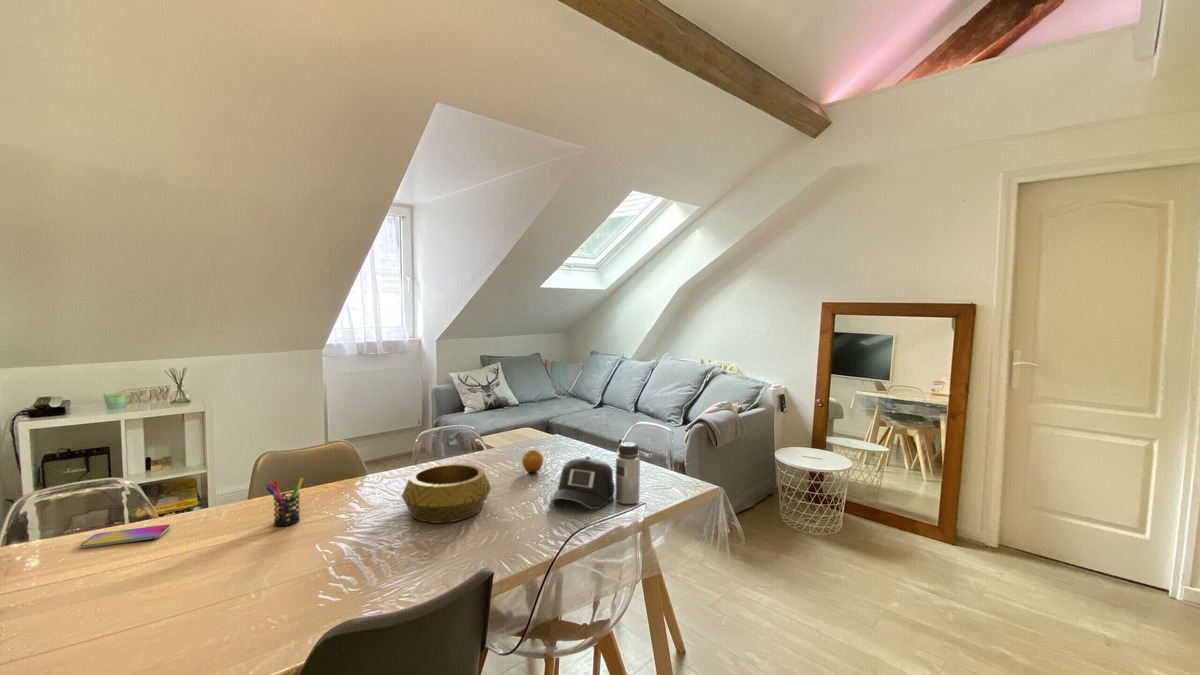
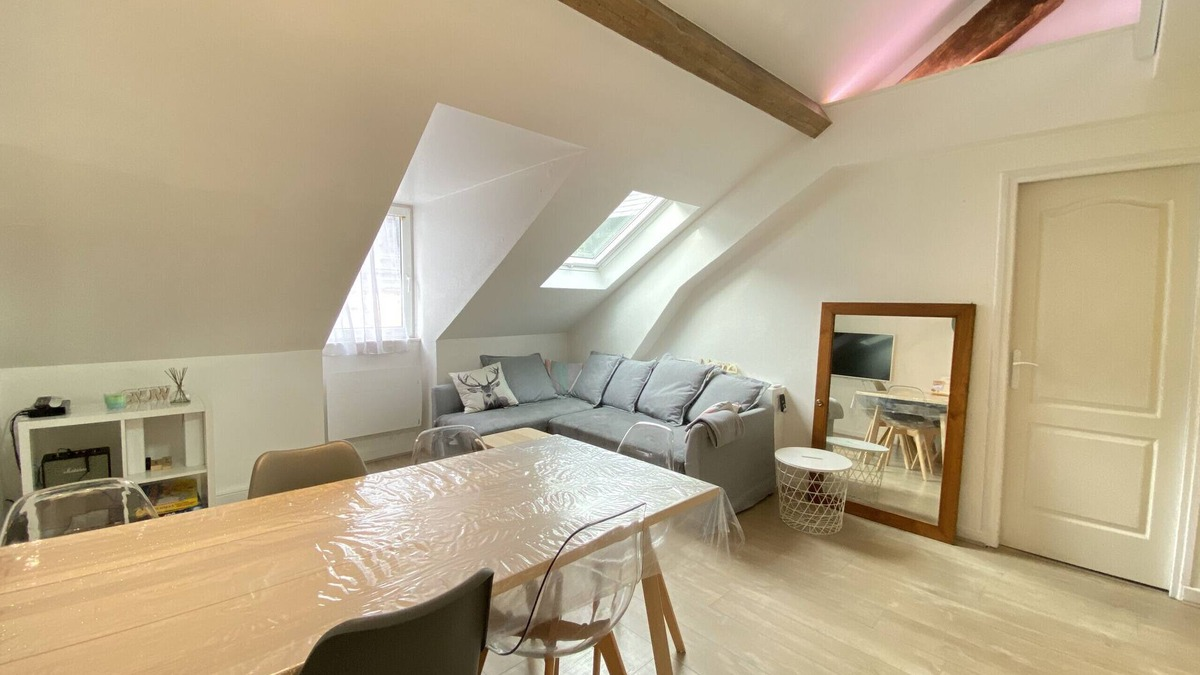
- pen holder (287, 500)
- fruit (532, 461)
- decorative bowl (447, 491)
- smartphone (127, 535)
- water bottle (588, 468)
